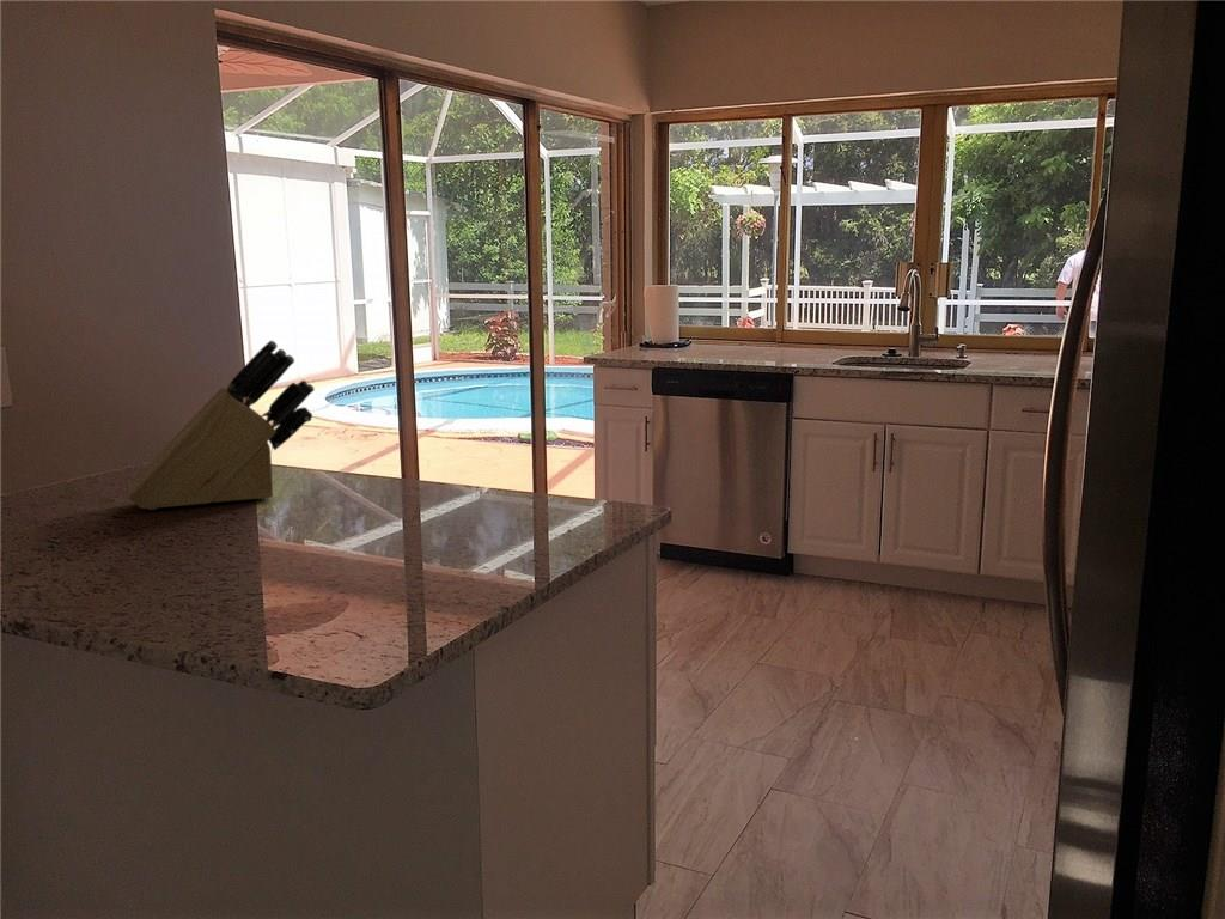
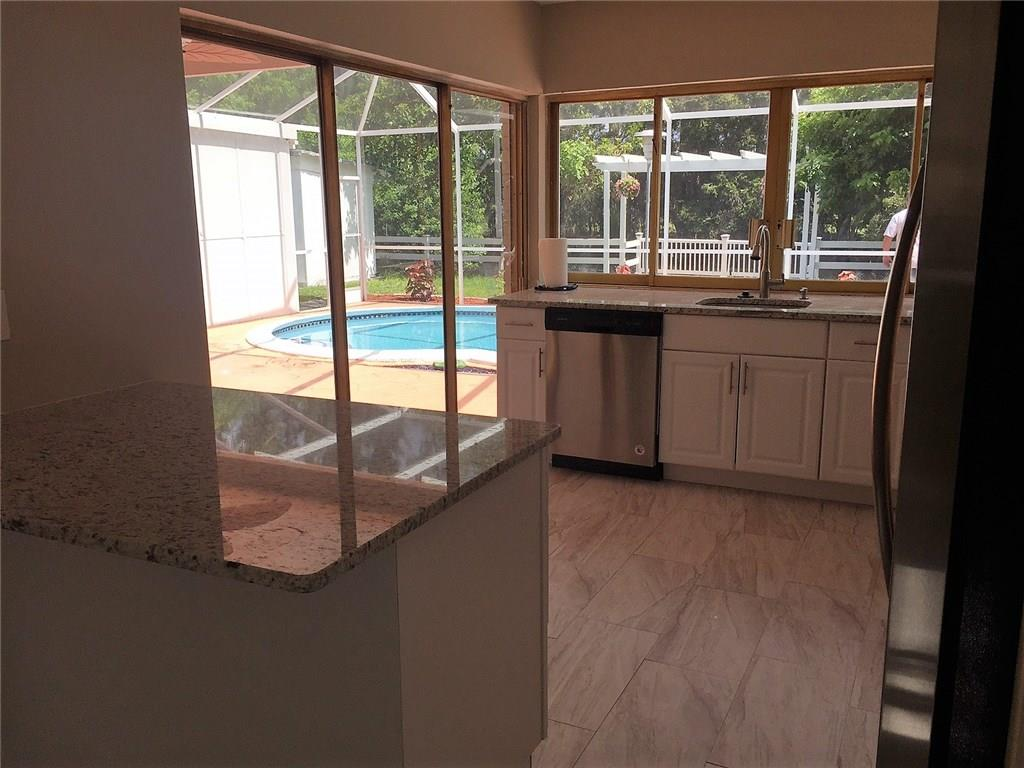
- knife block (221, 421)
